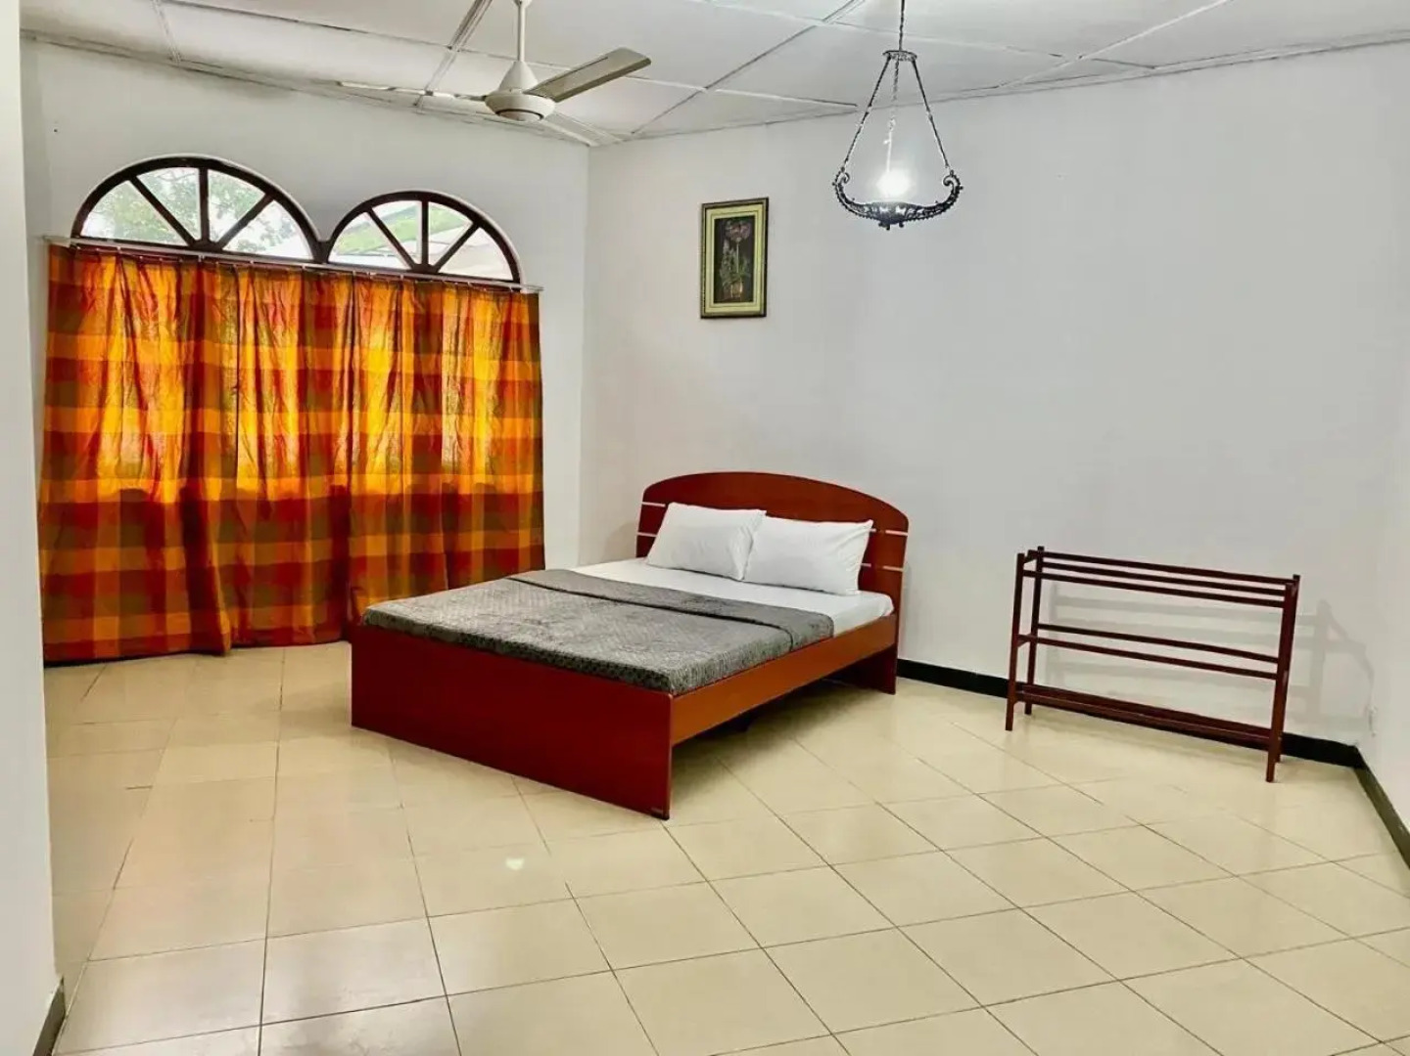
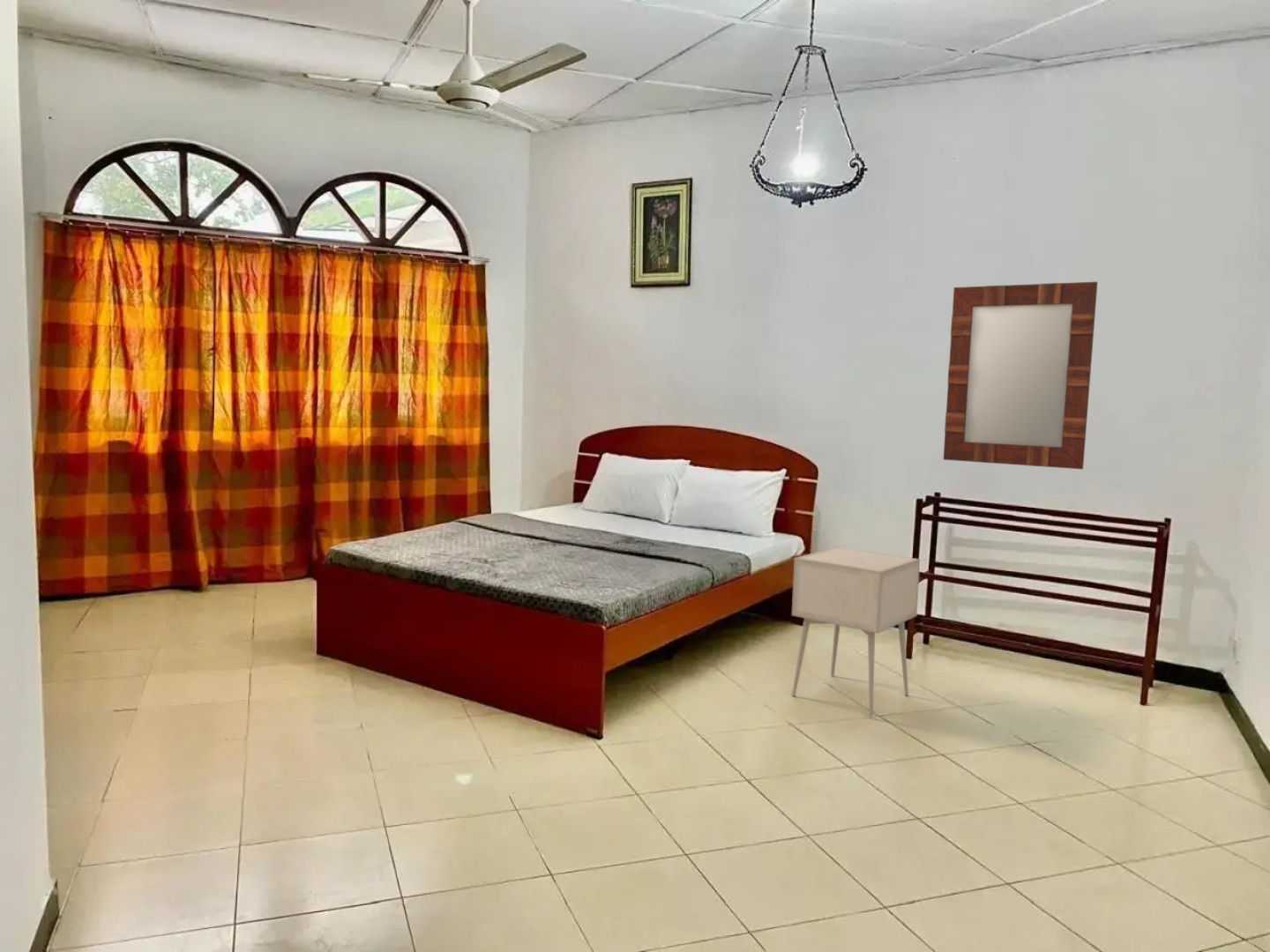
+ home mirror (1016, 375)
+ nightstand (855, 627)
